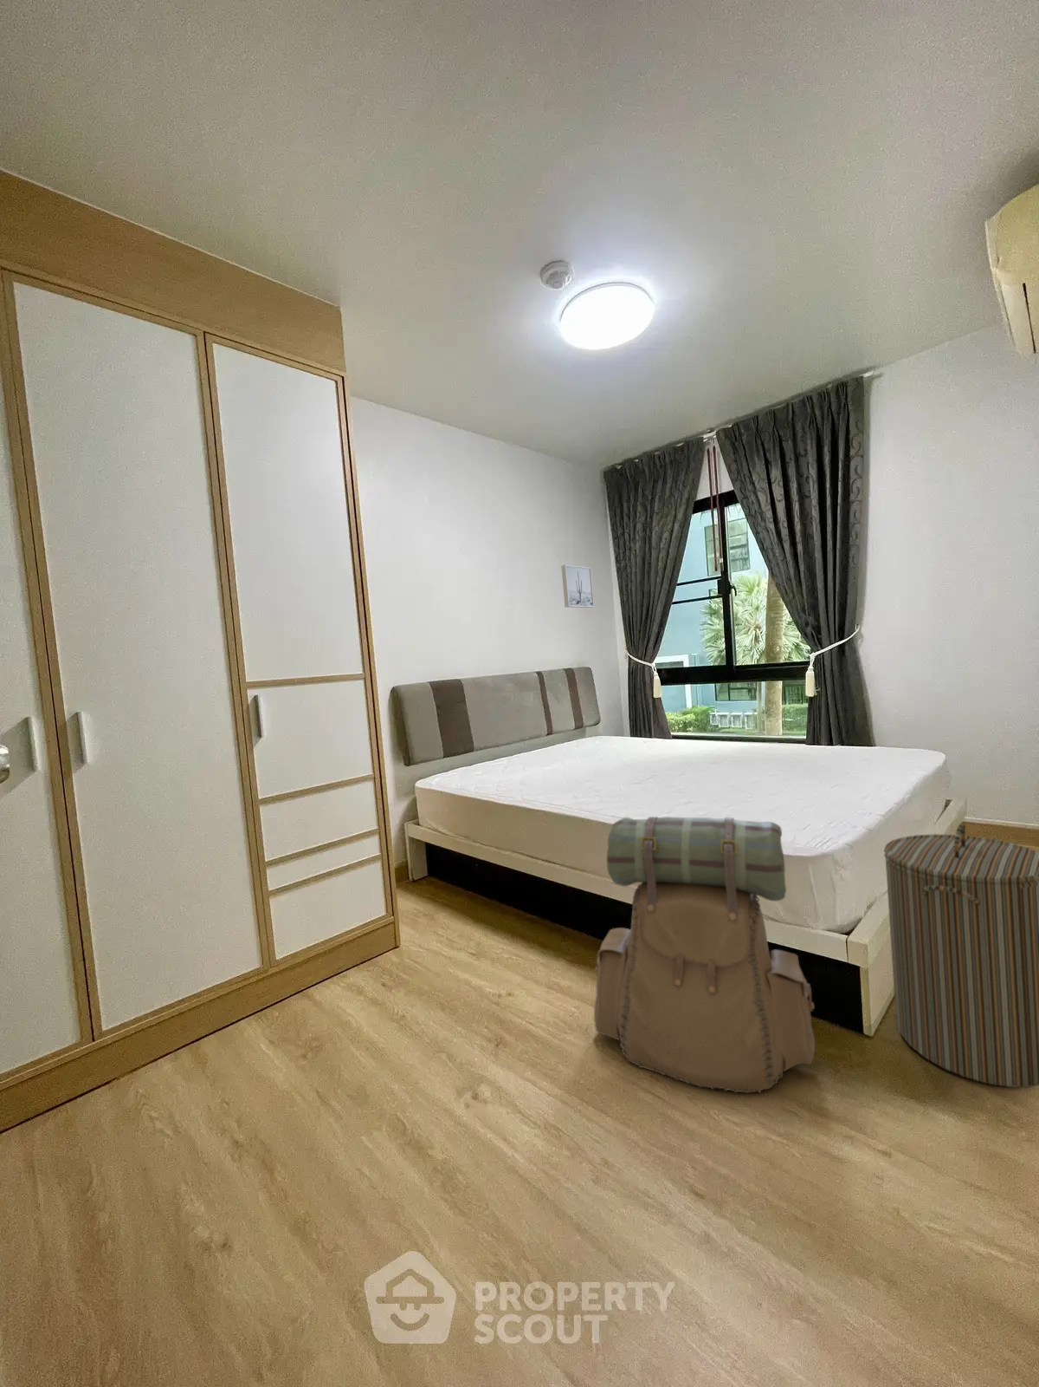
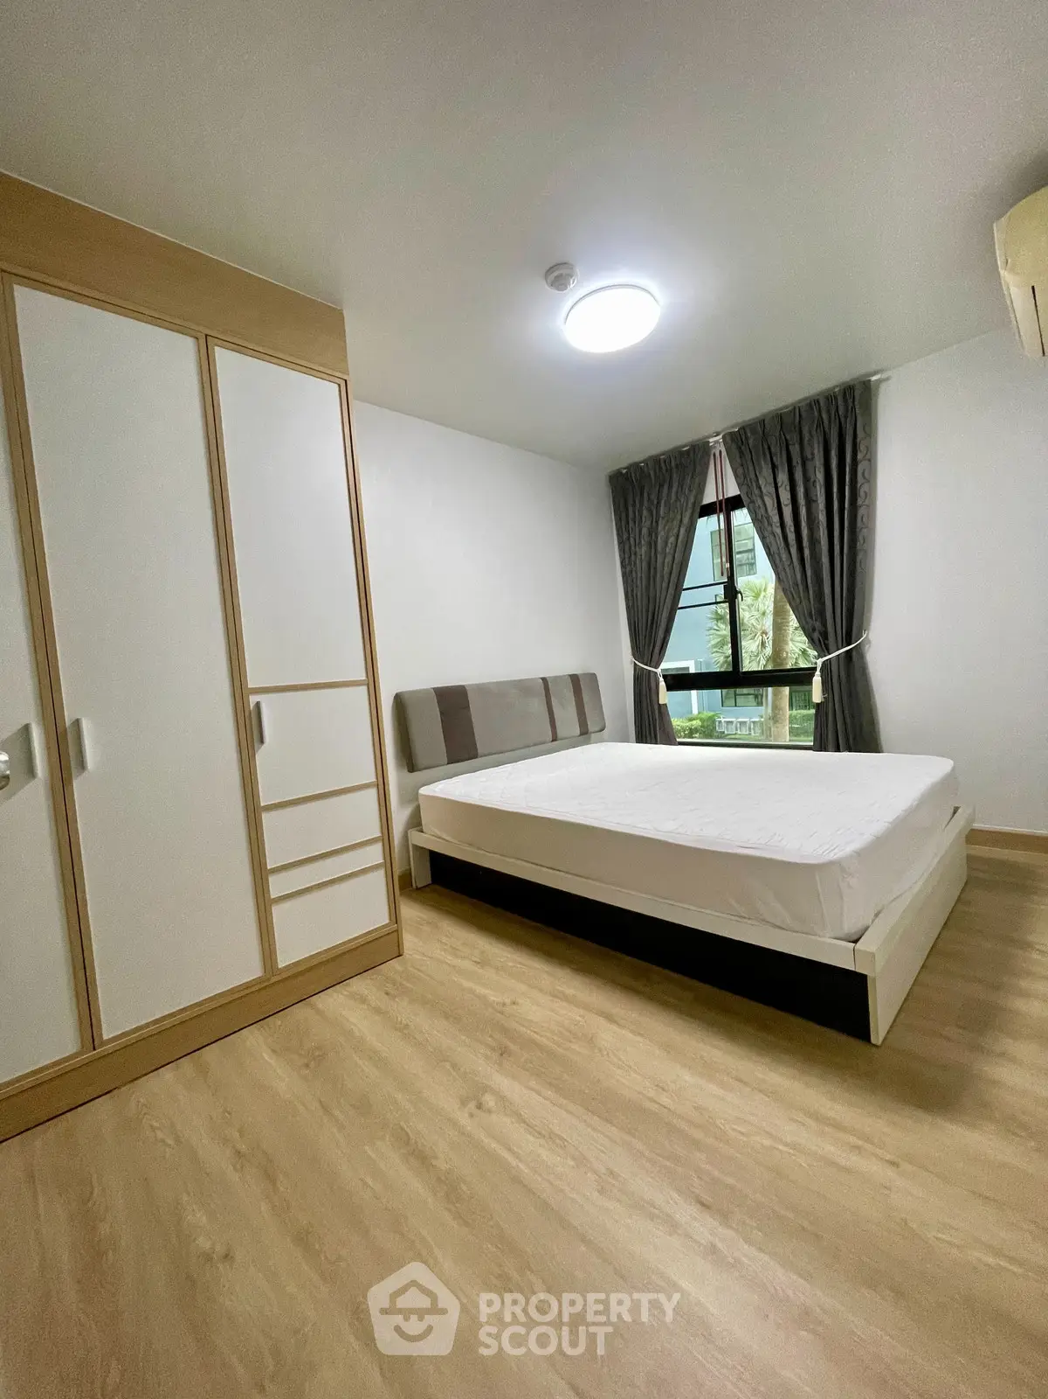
- wall art (577, 586)
- backpack (702, 928)
- laundry hamper (967, 933)
